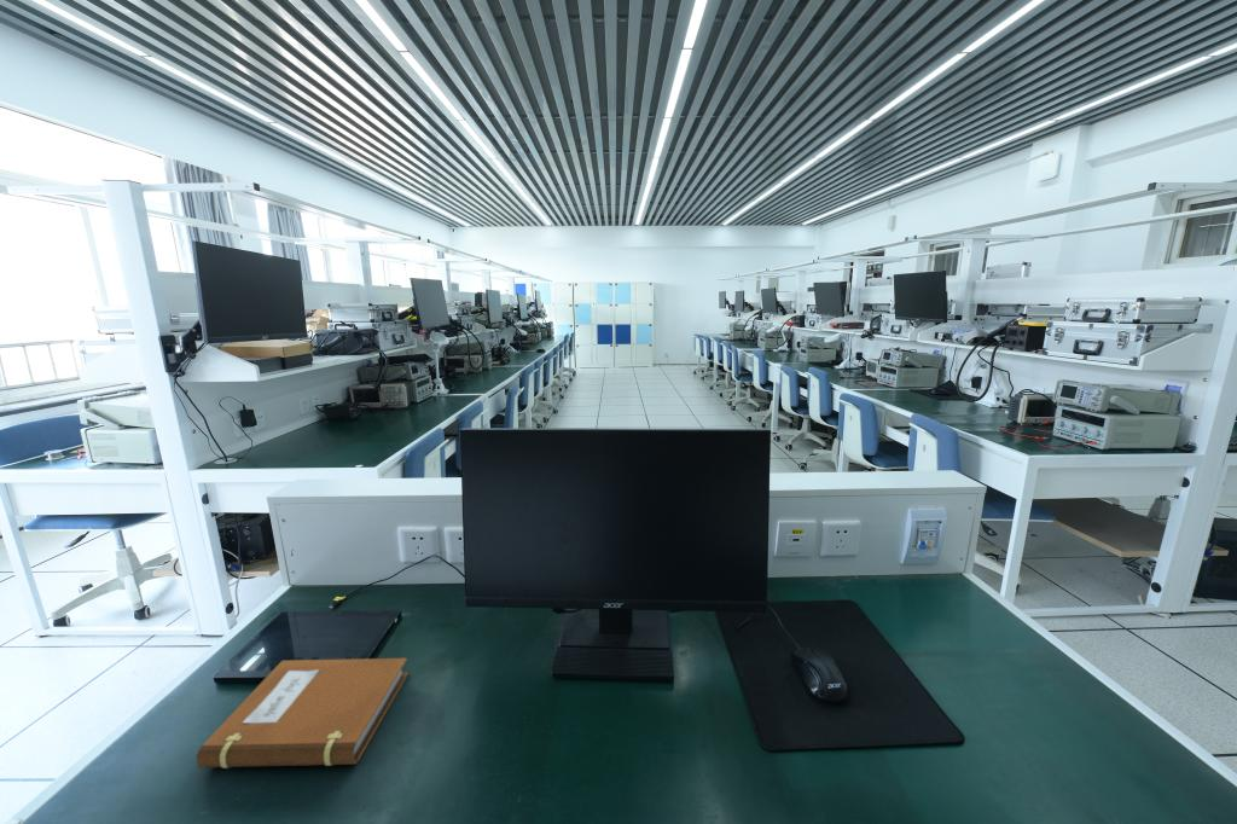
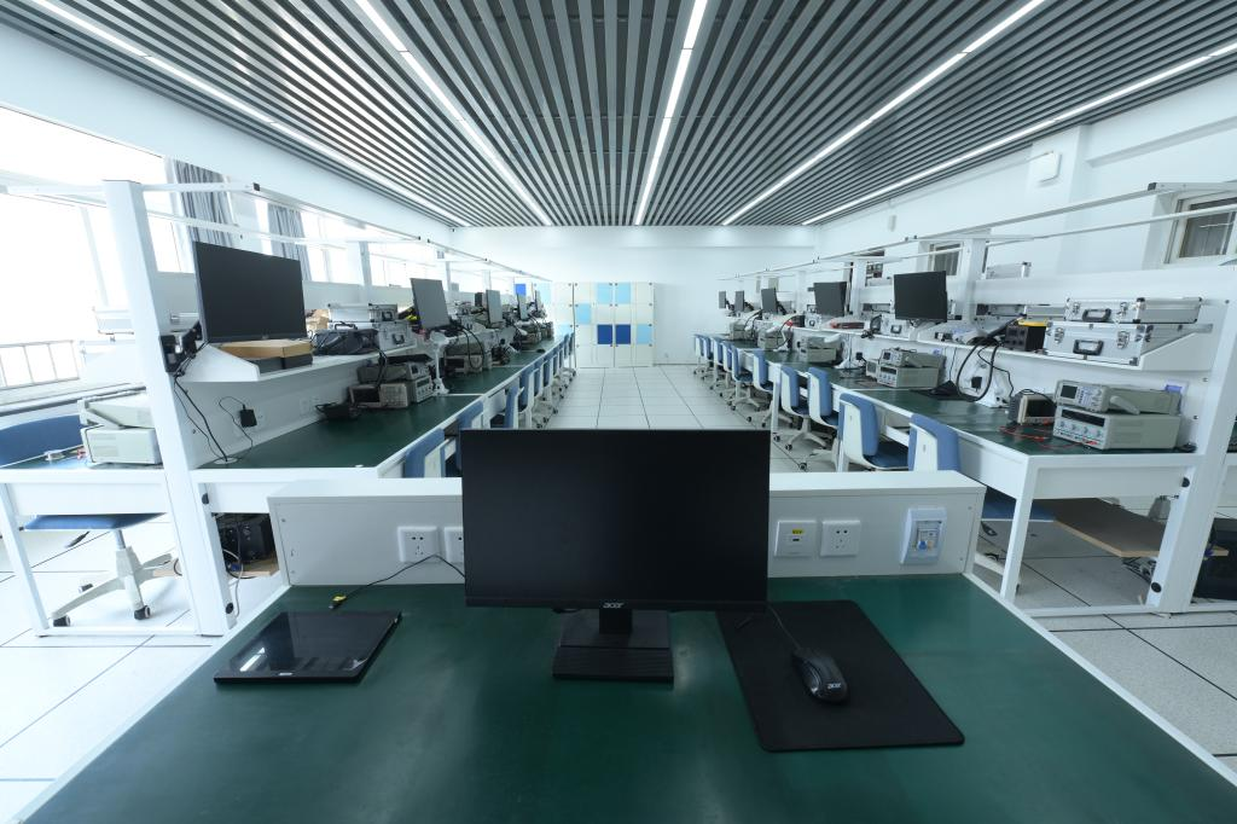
- notebook (309, 708)
